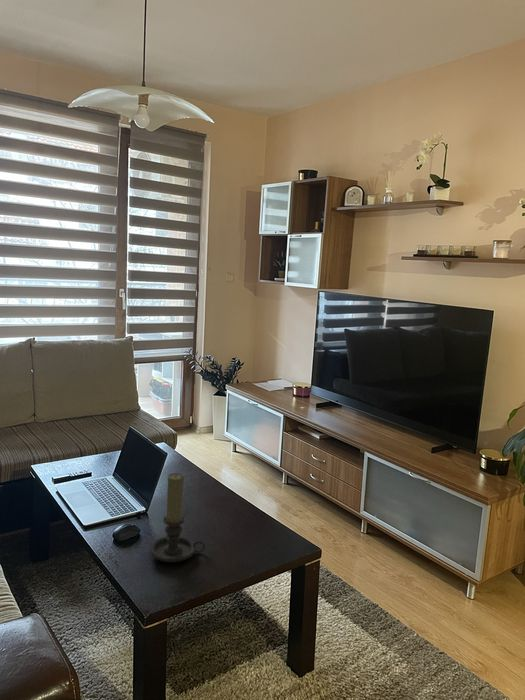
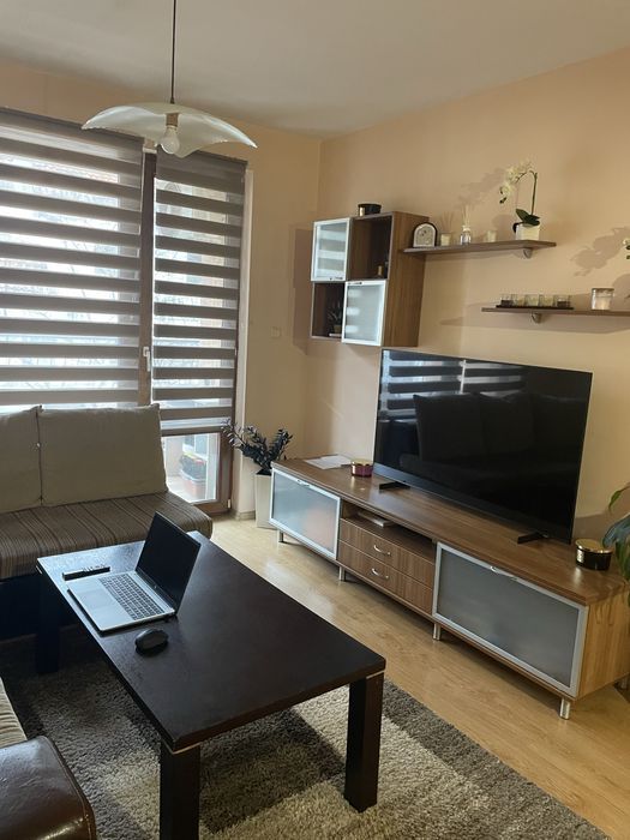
- candle holder (178, 514)
